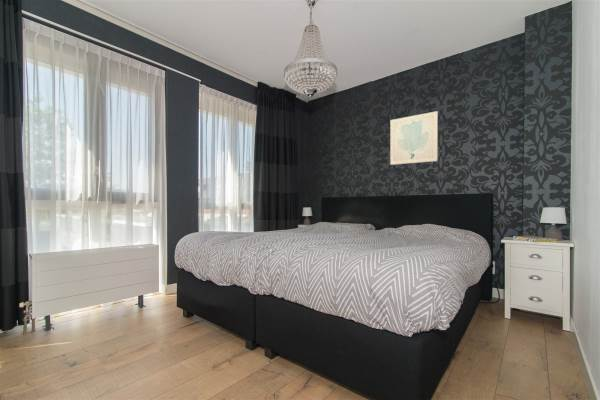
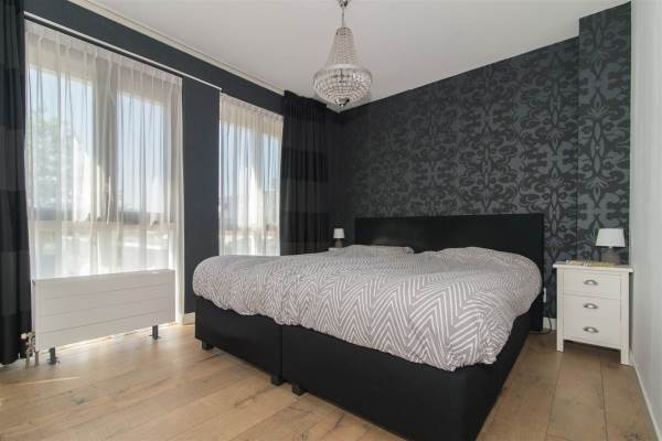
- wall art (412, 139)
